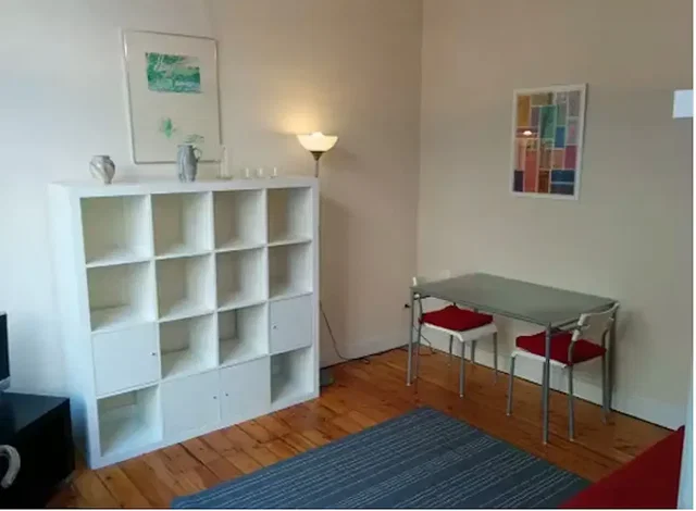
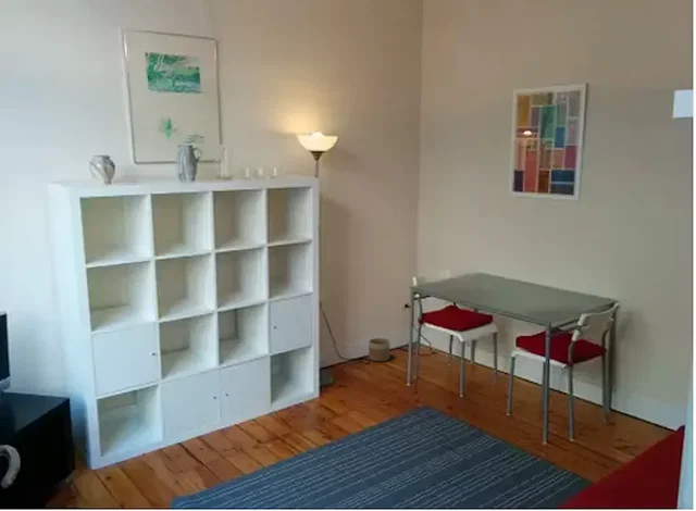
+ planter (378, 349)
